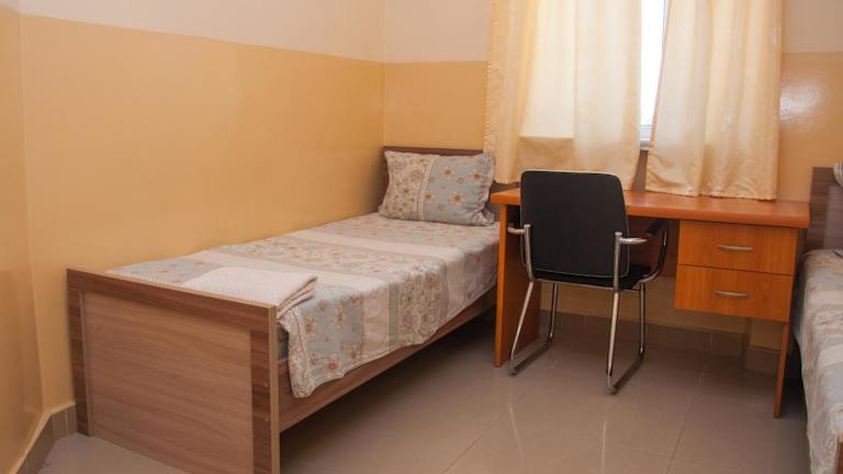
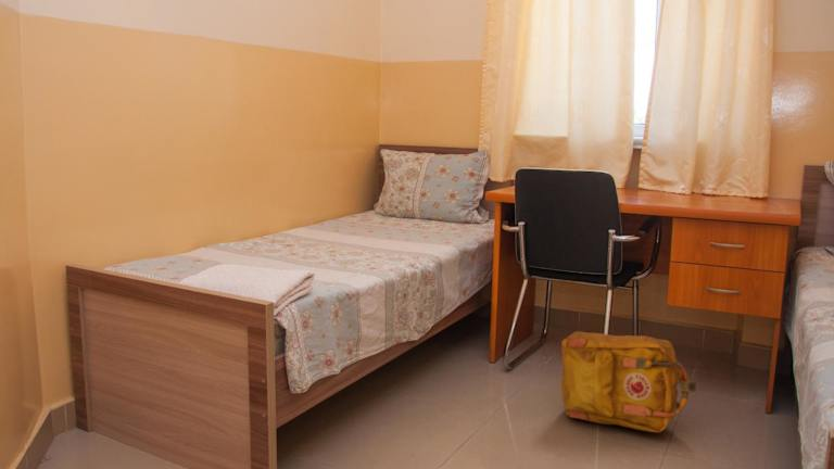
+ backpack (626, 379)
